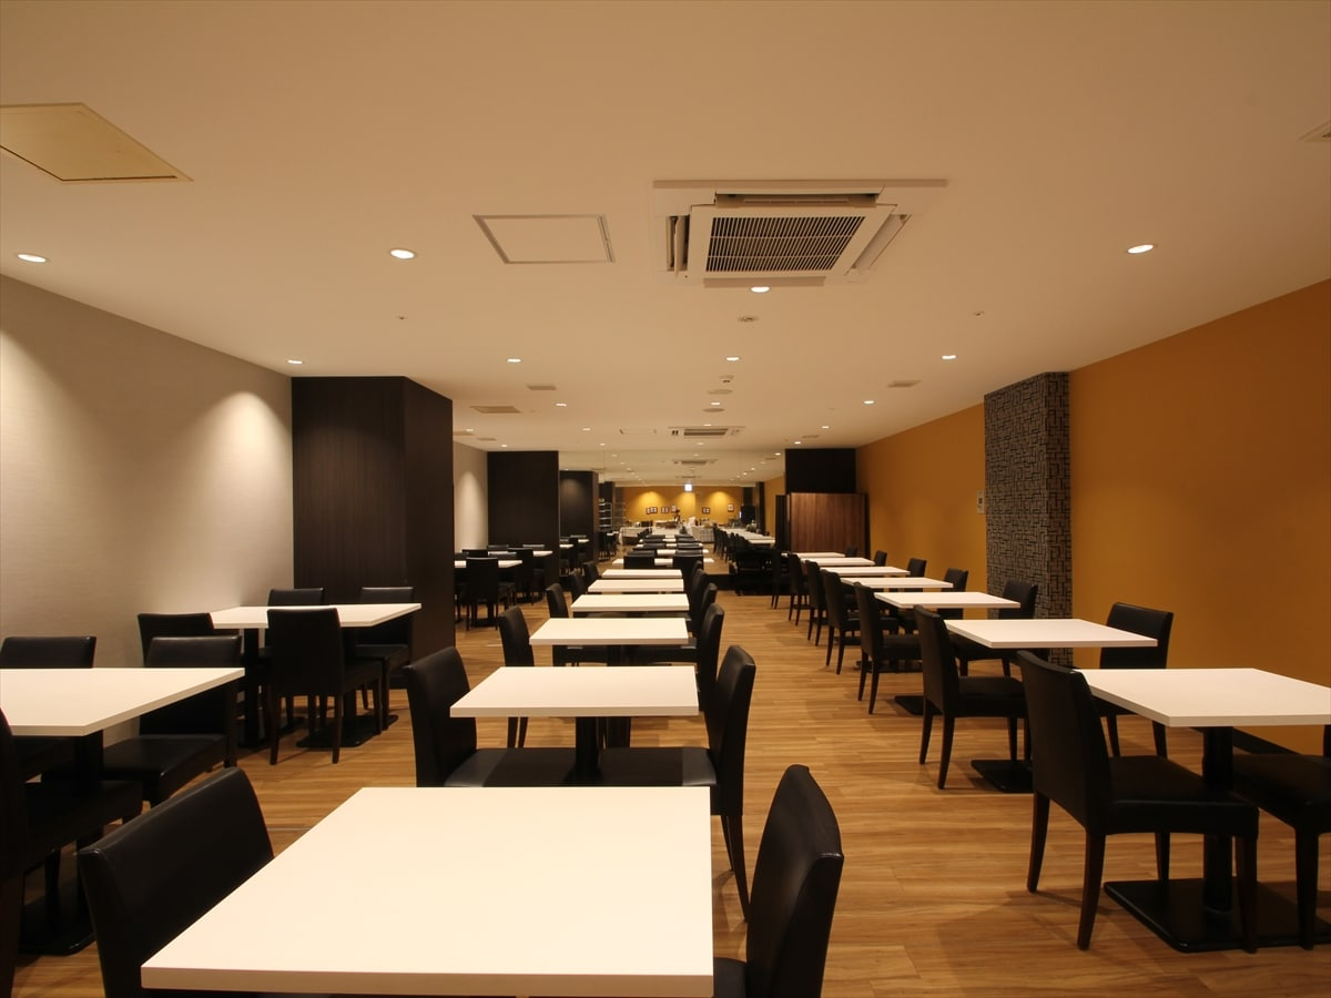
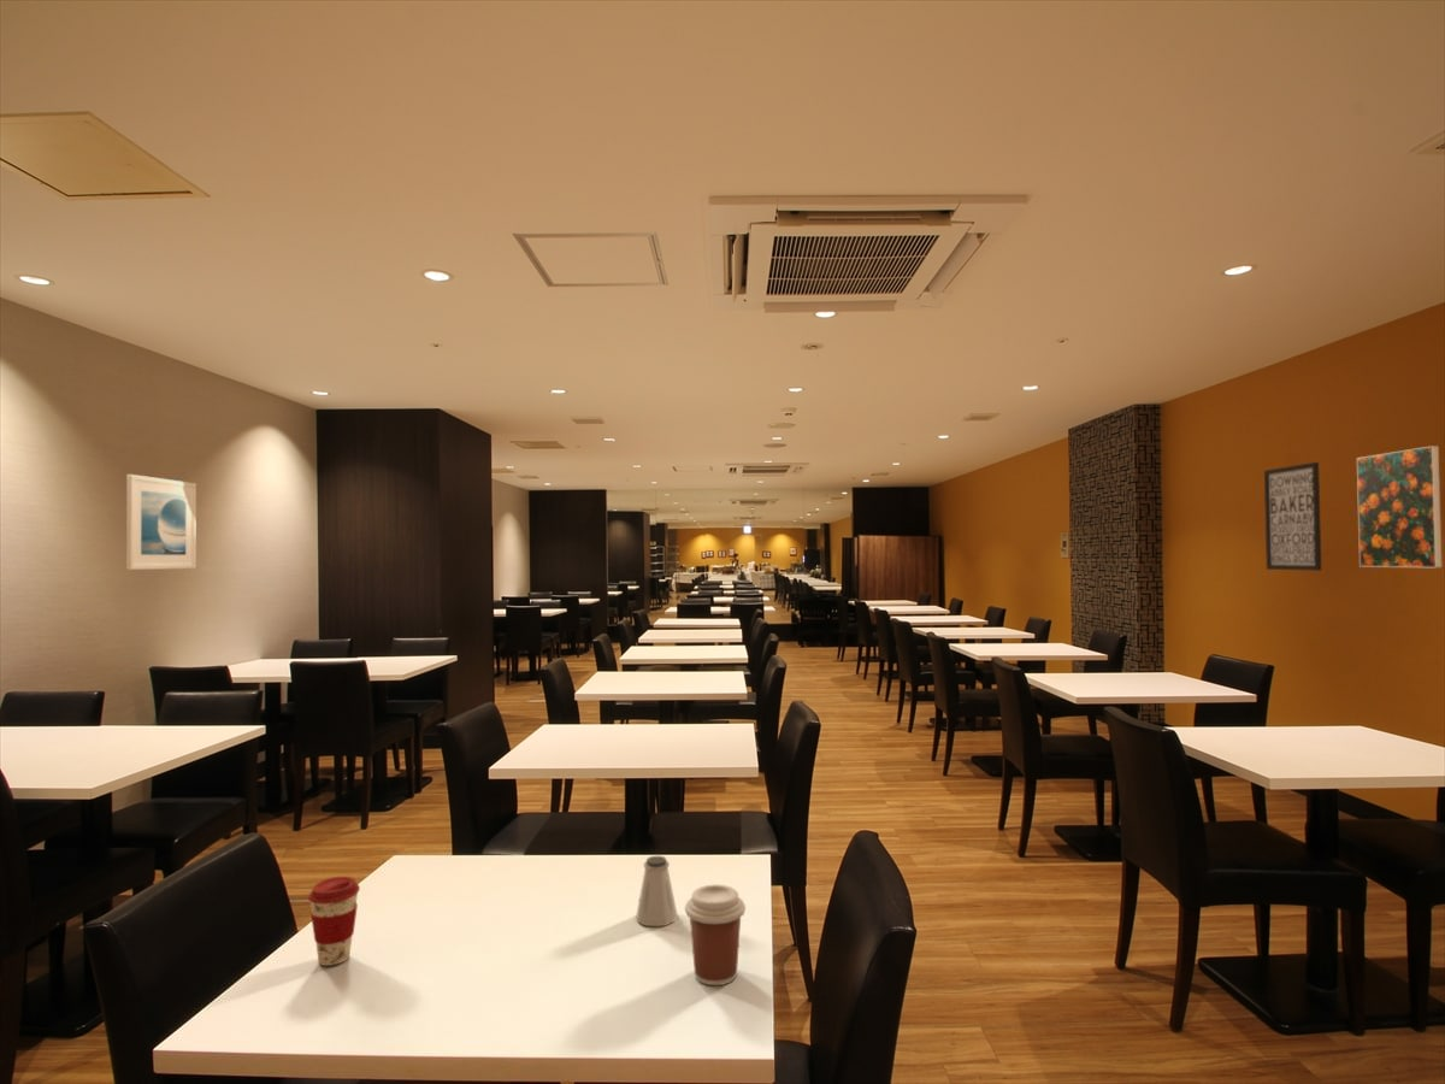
+ wall art (1291, 518)
+ coffee cup (334, 920)
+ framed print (1397, 509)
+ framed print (163, 524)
+ coffee cup (715, 933)
+ saltshaker (656, 888)
